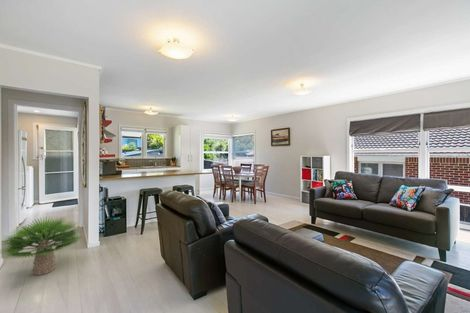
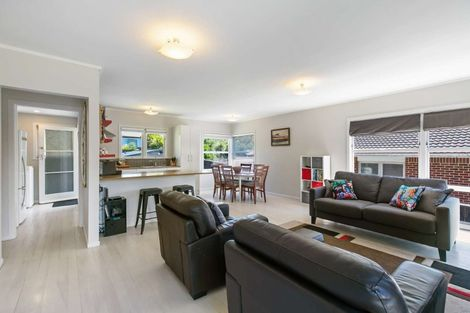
- potted plant (43, 243)
